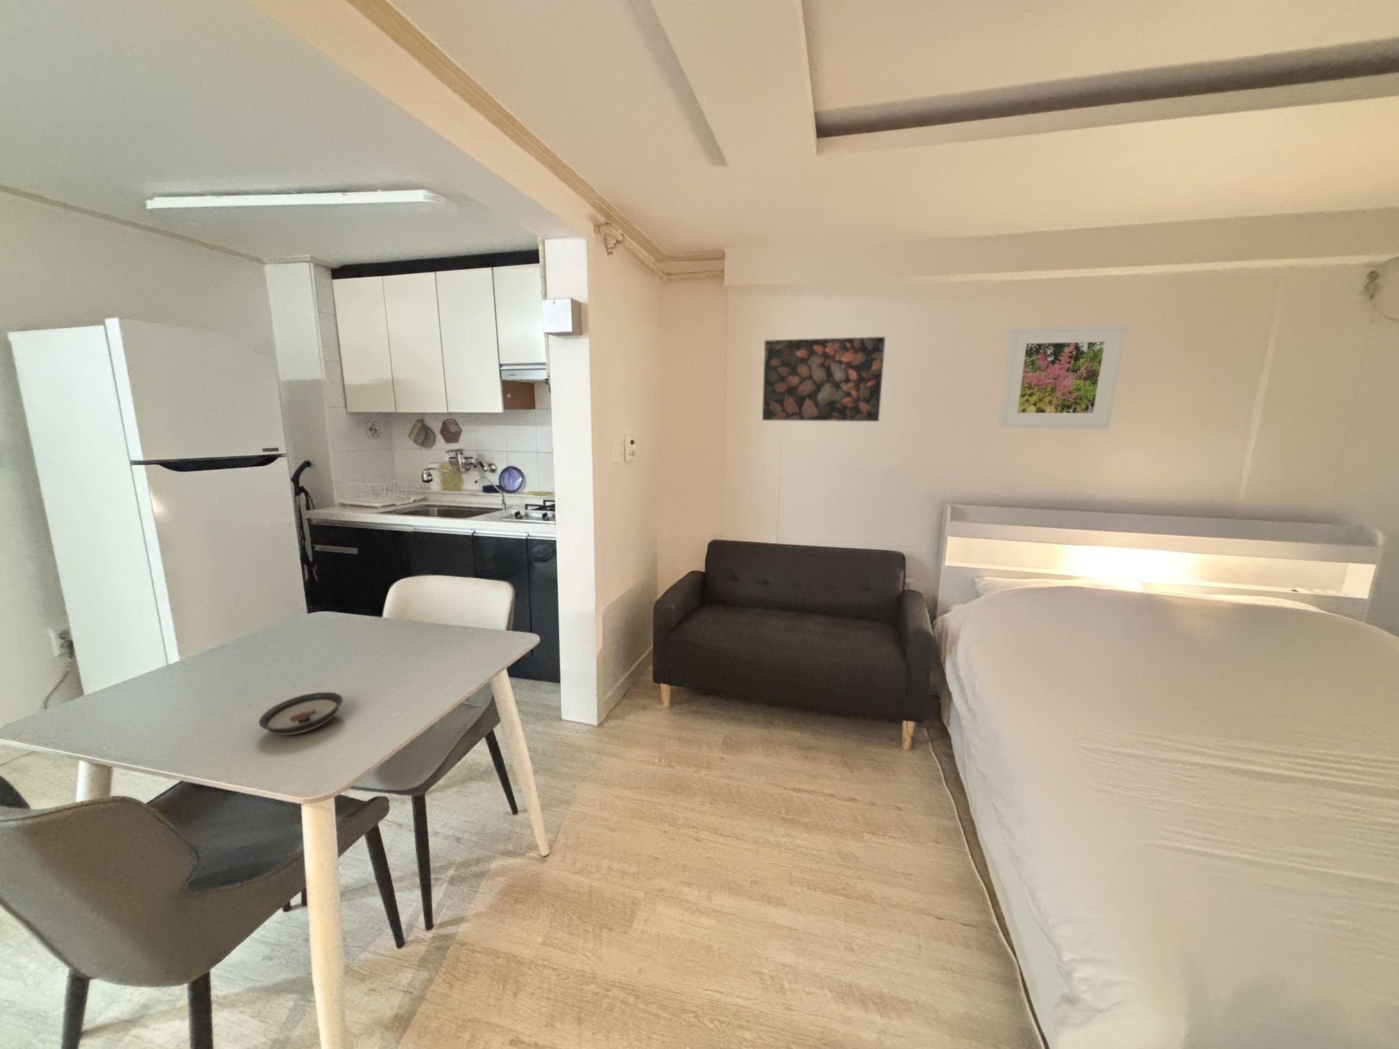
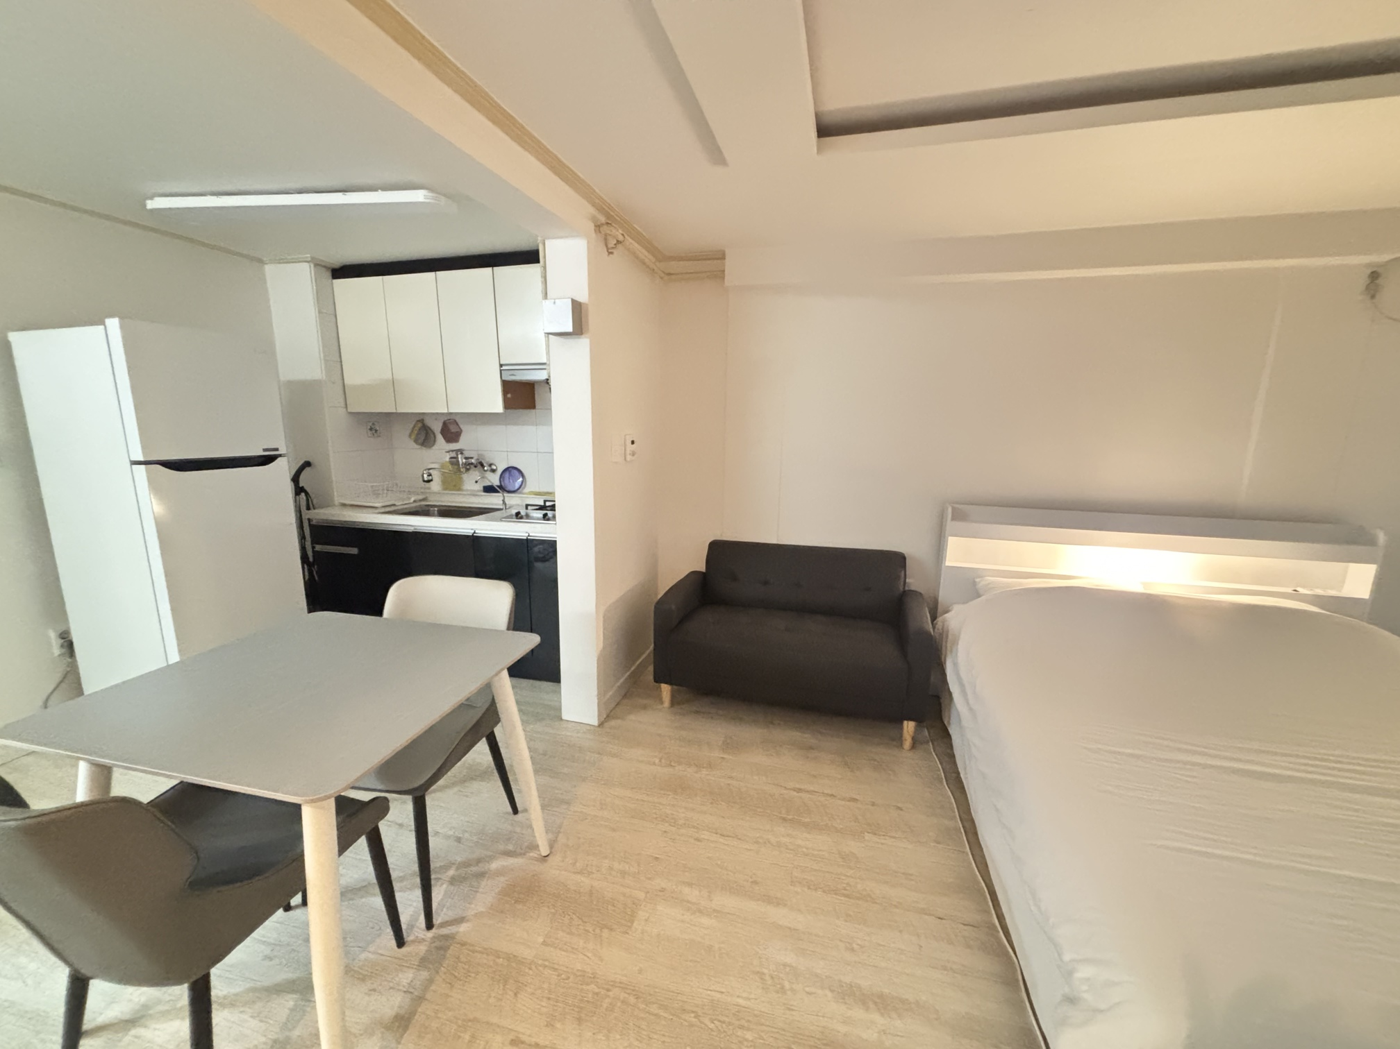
- saucer (303, 716)
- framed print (1059, 378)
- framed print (821, 380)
